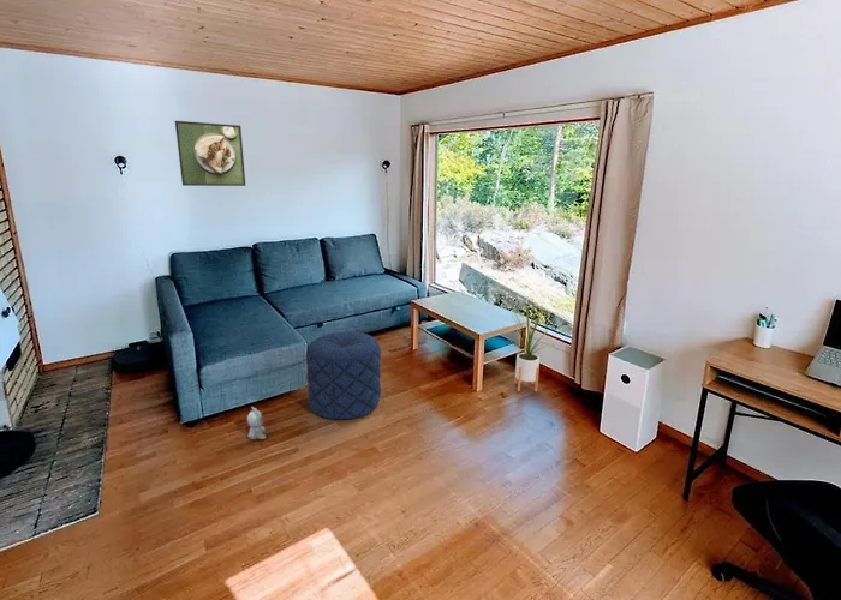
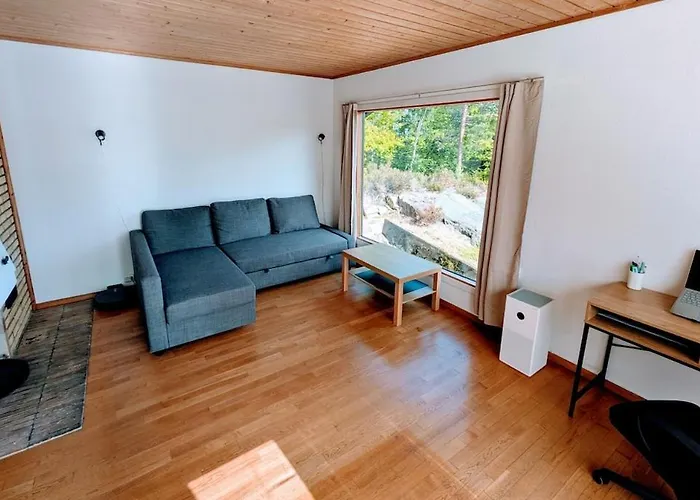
- house plant (529, 346)
- plush toy (256, 422)
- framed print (211, 155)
- pouf (344, 371)
